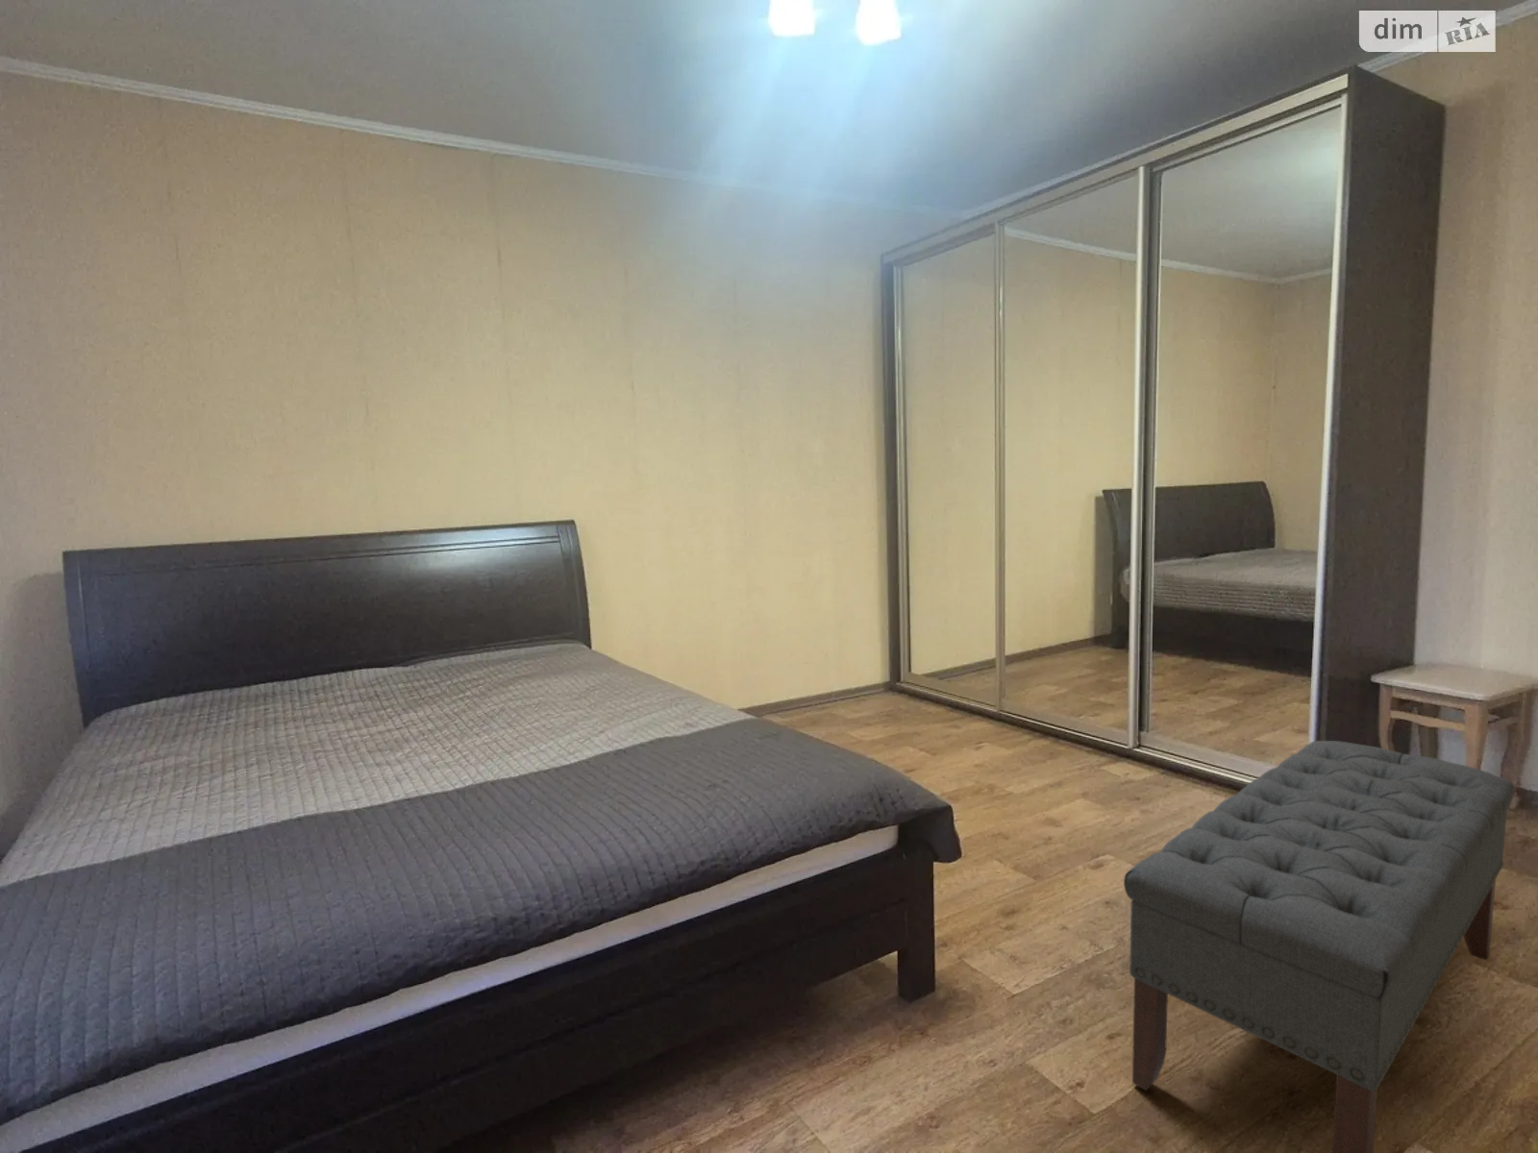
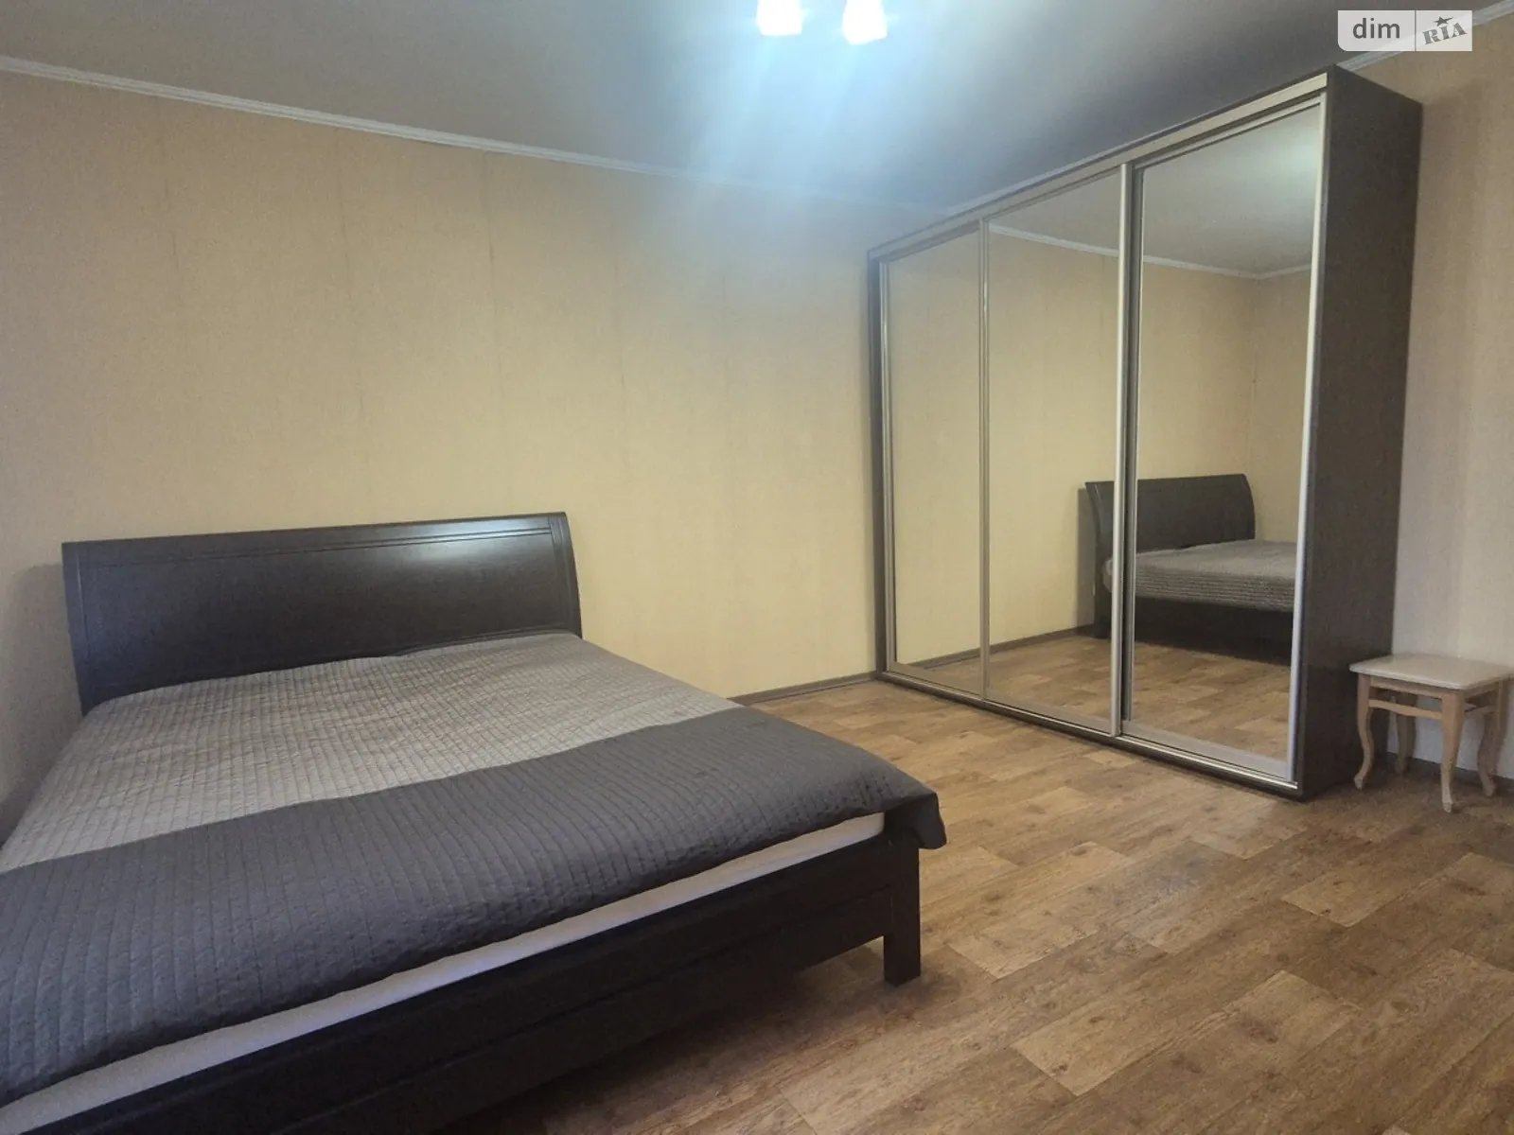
- bench (1333, 913)
